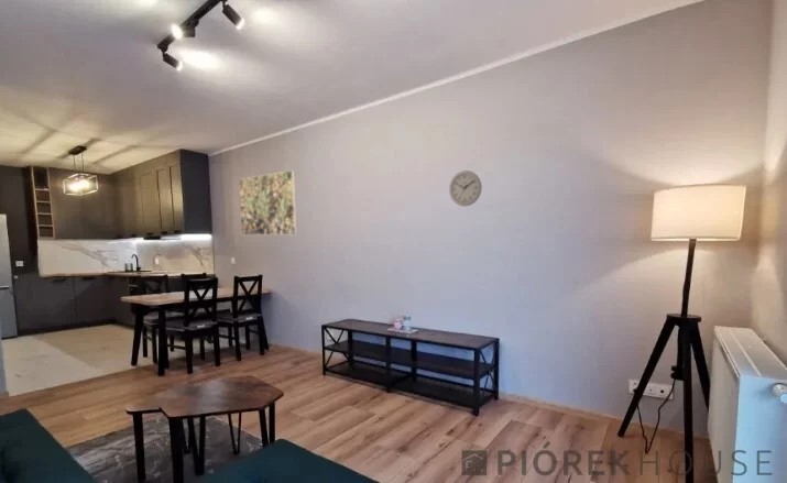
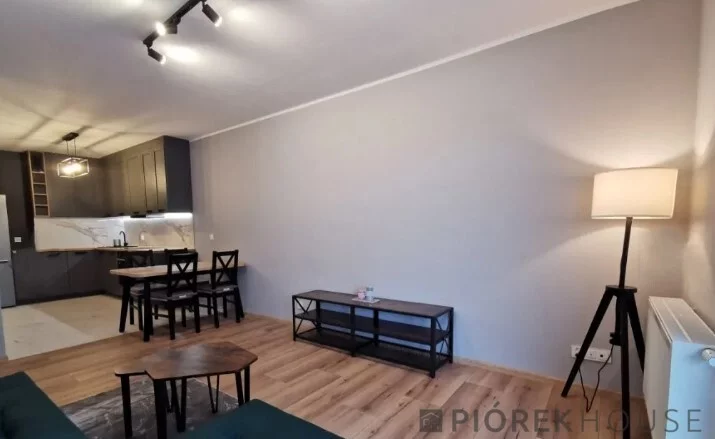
- wall clock (464, 188)
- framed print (265, 205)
